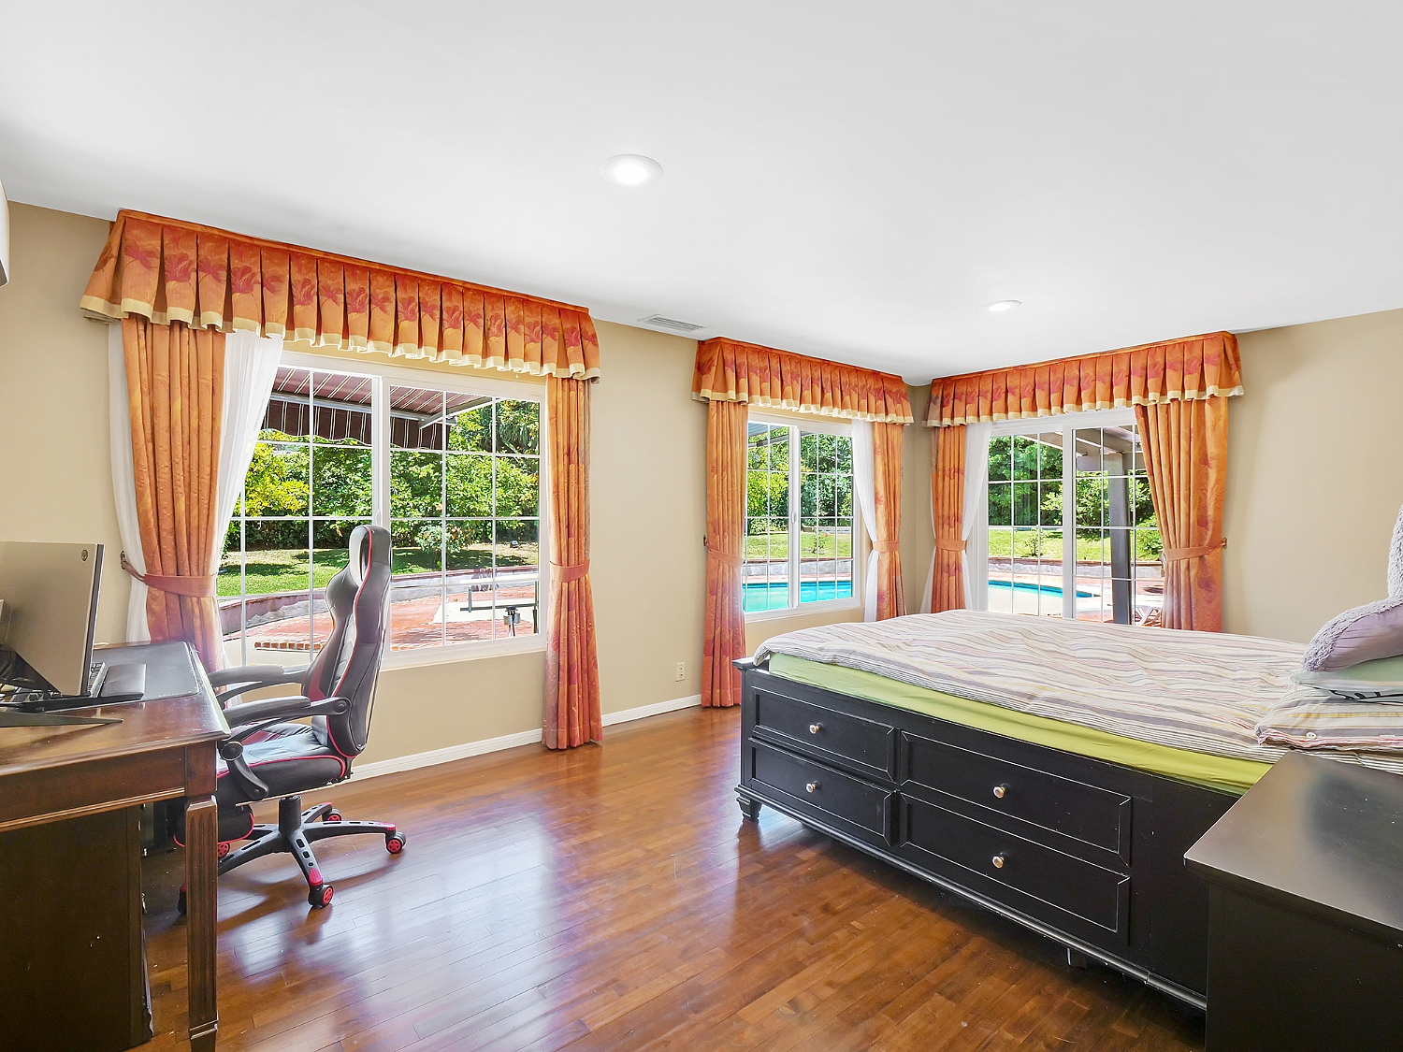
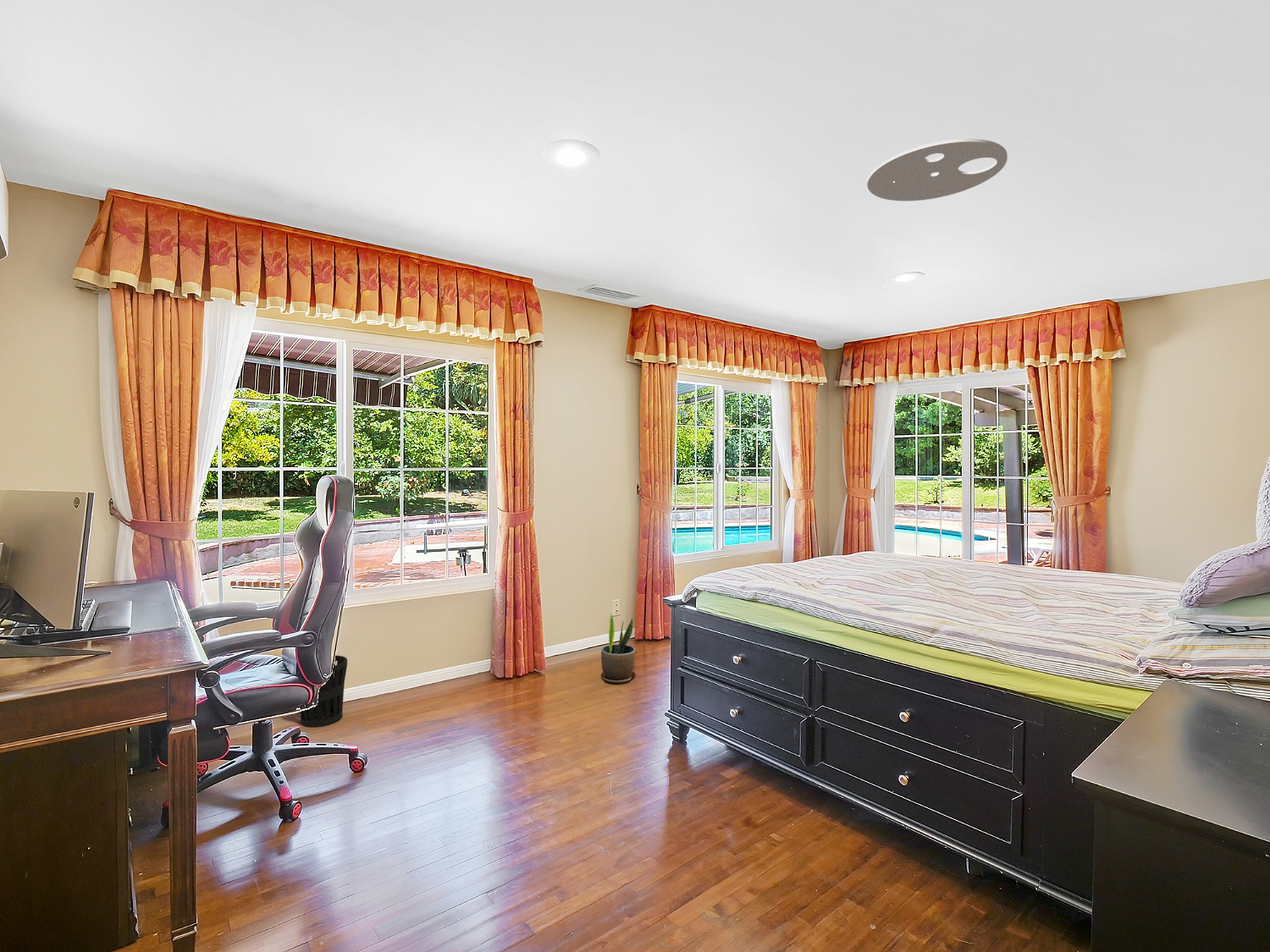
+ wastebasket (321, 691)
+ ceiling light (934, 172)
+ potted plant (618, 647)
